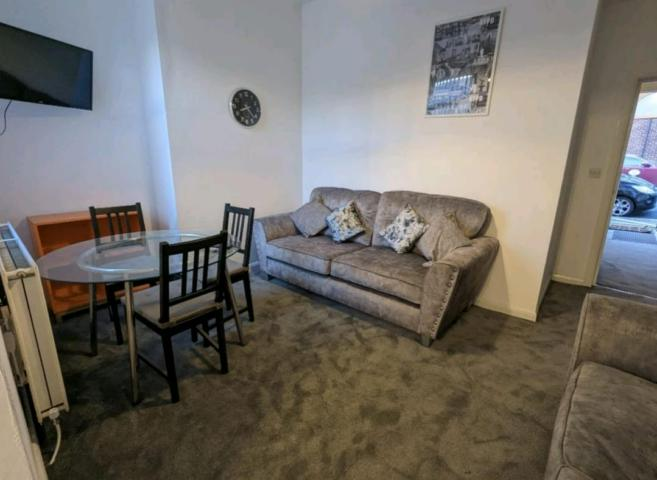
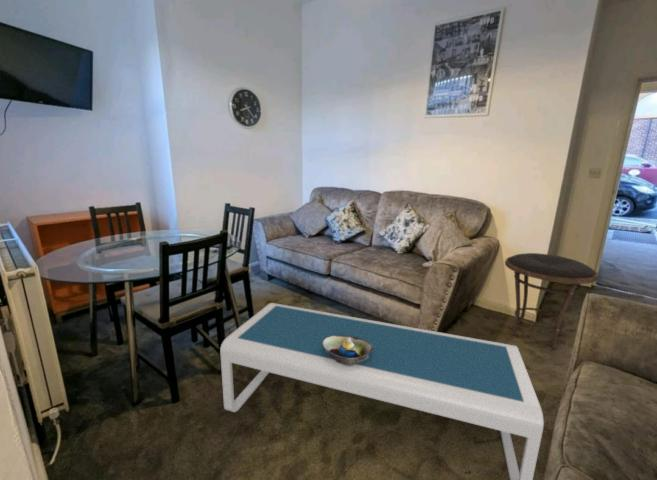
+ coffee table (368, 378)
+ decorative bowl (352, 346)
+ side table (544, 290)
